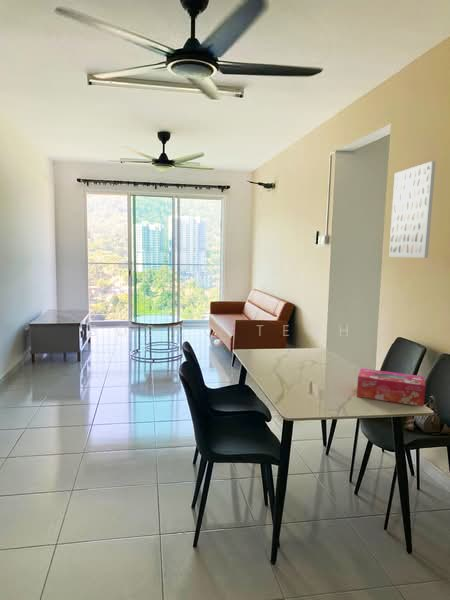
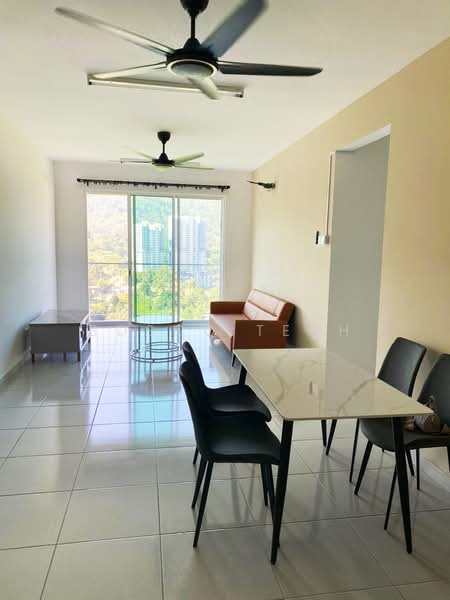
- tissue box (390, 386)
- wall art (410, 213)
